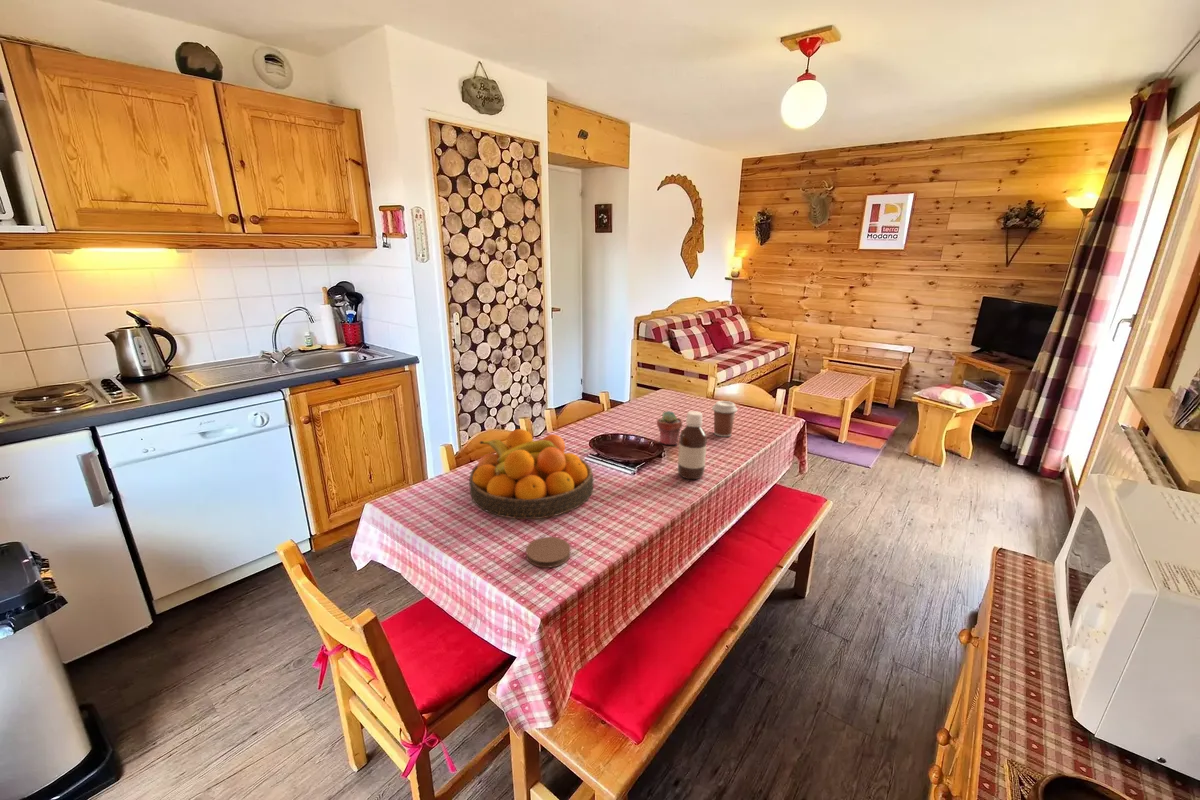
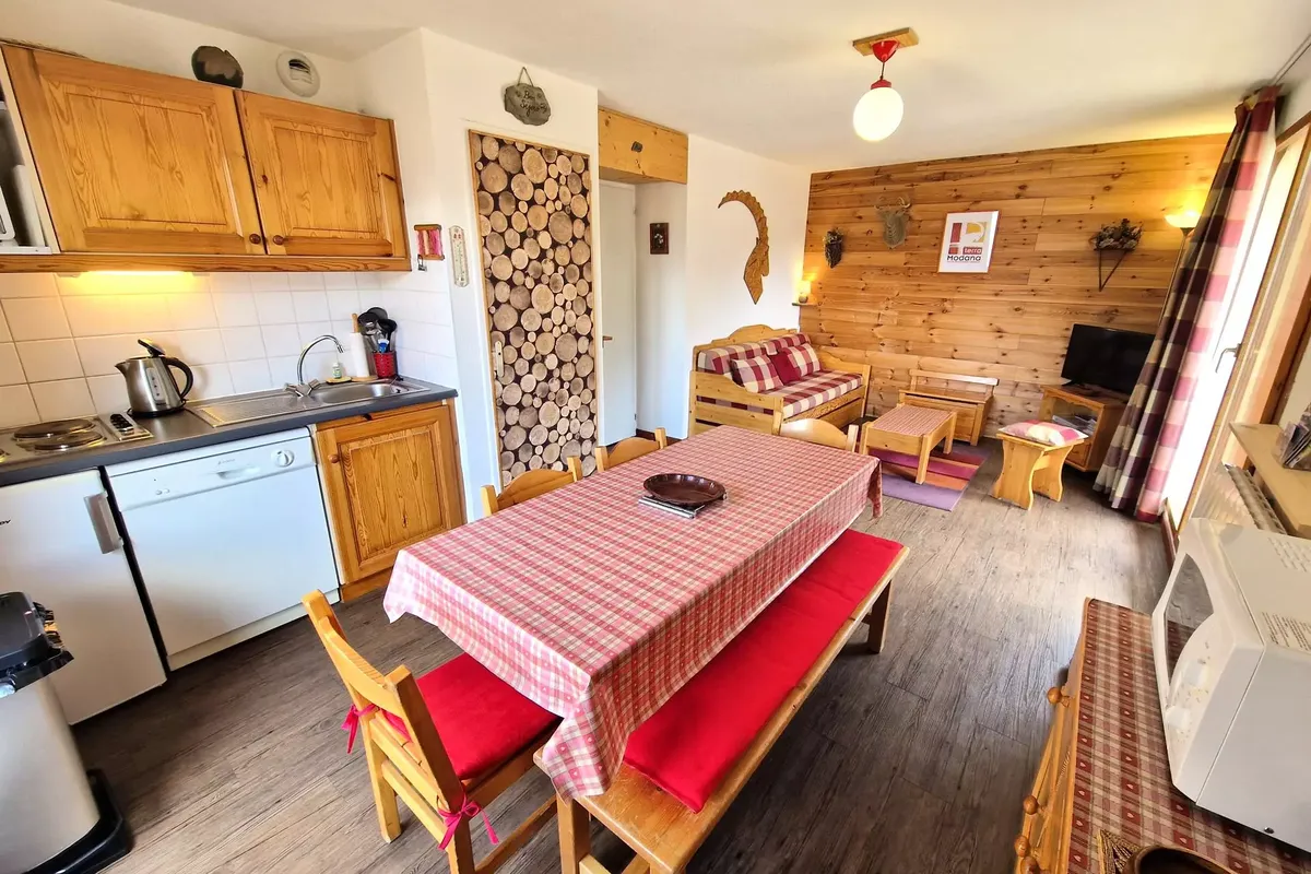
- coffee cup (723, 418)
- coaster (548, 551)
- fruit bowl (531, 464)
- bottle (692, 444)
- potted succulent (669, 426)
